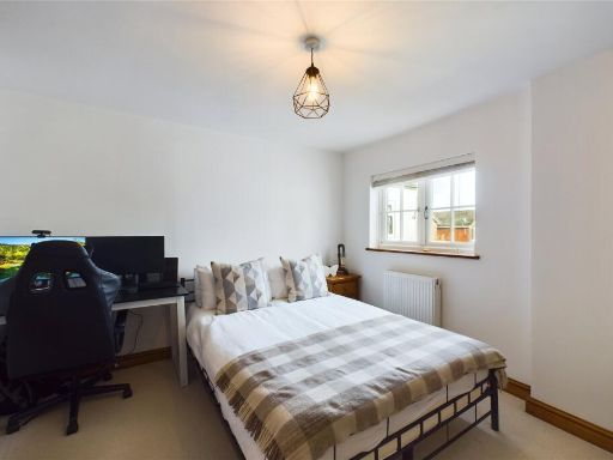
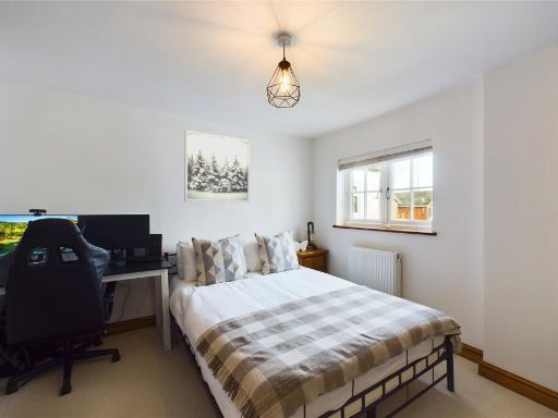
+ wall art (219, 169)
